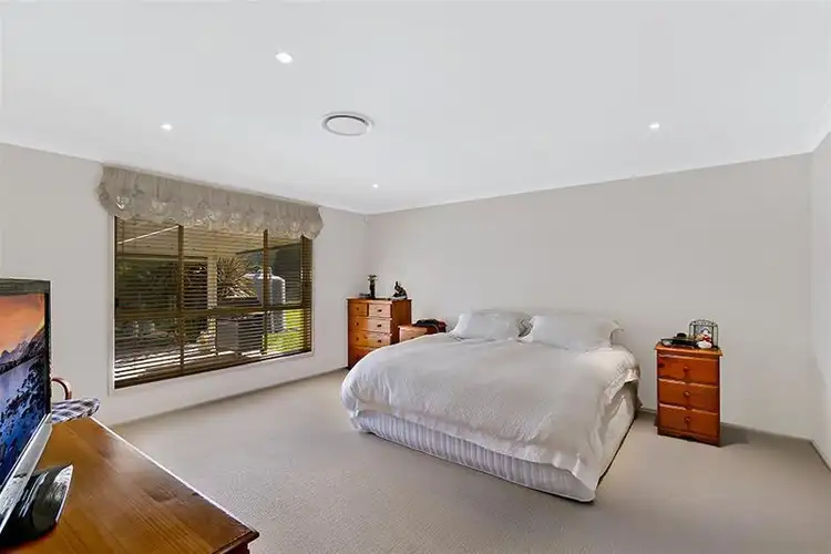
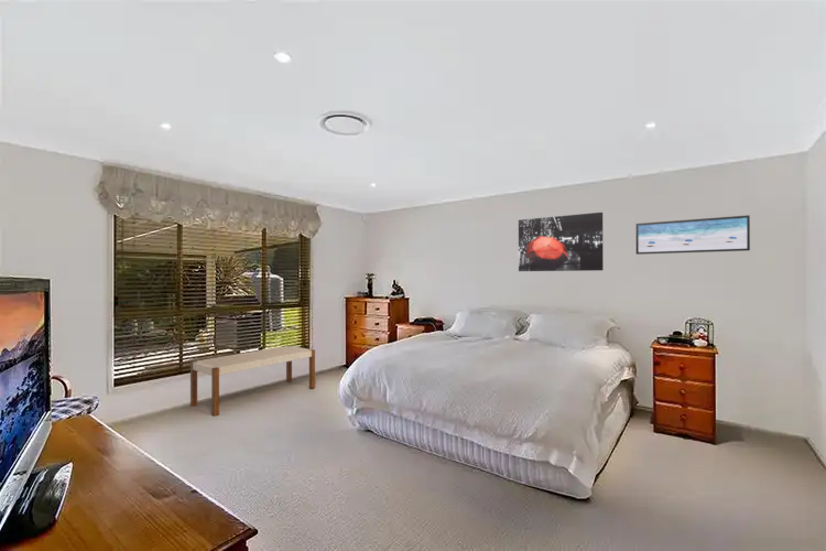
+ bench (257, 367)
+ wall art (688, 236)
+ wall art (557, 244)
